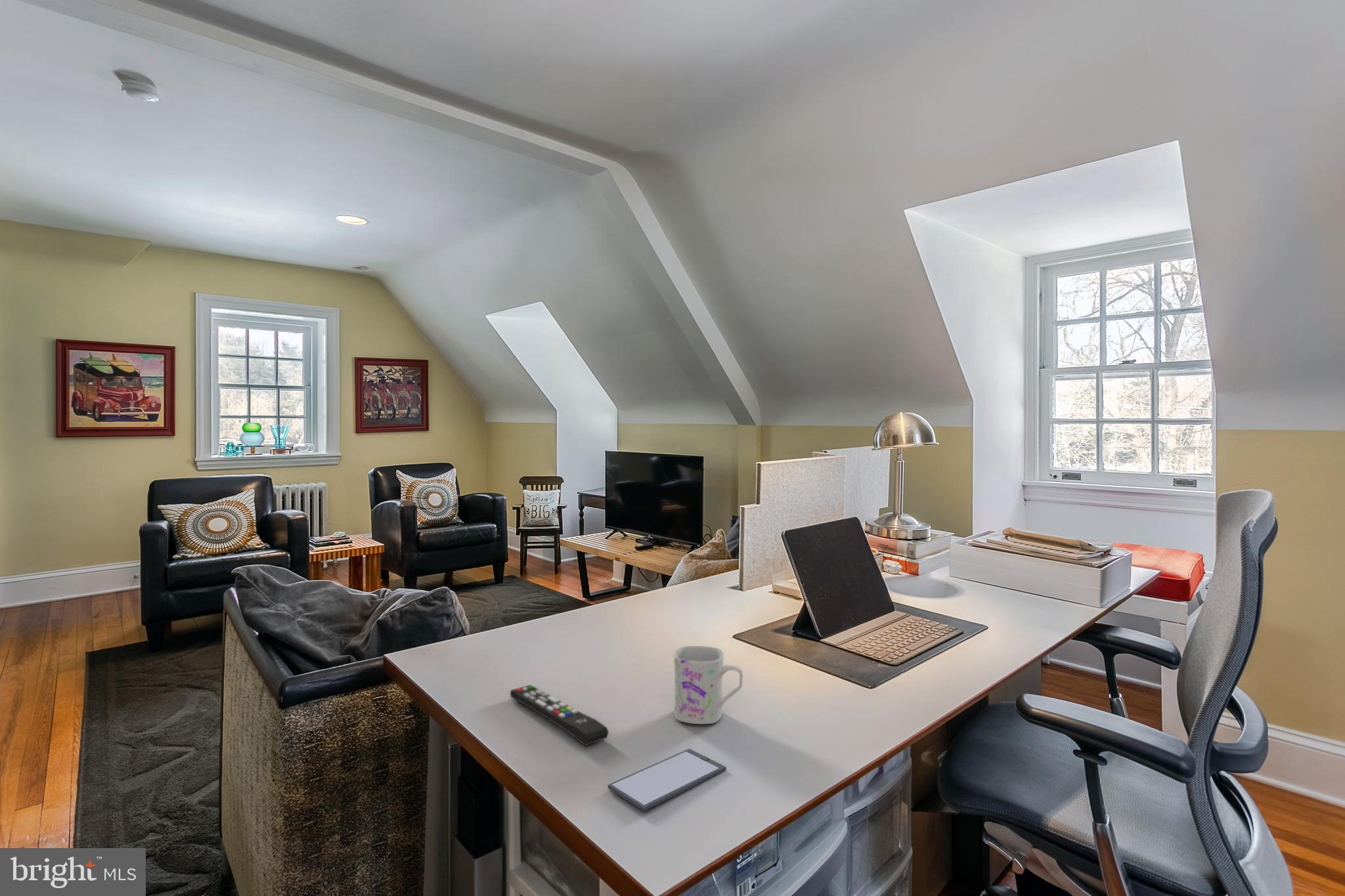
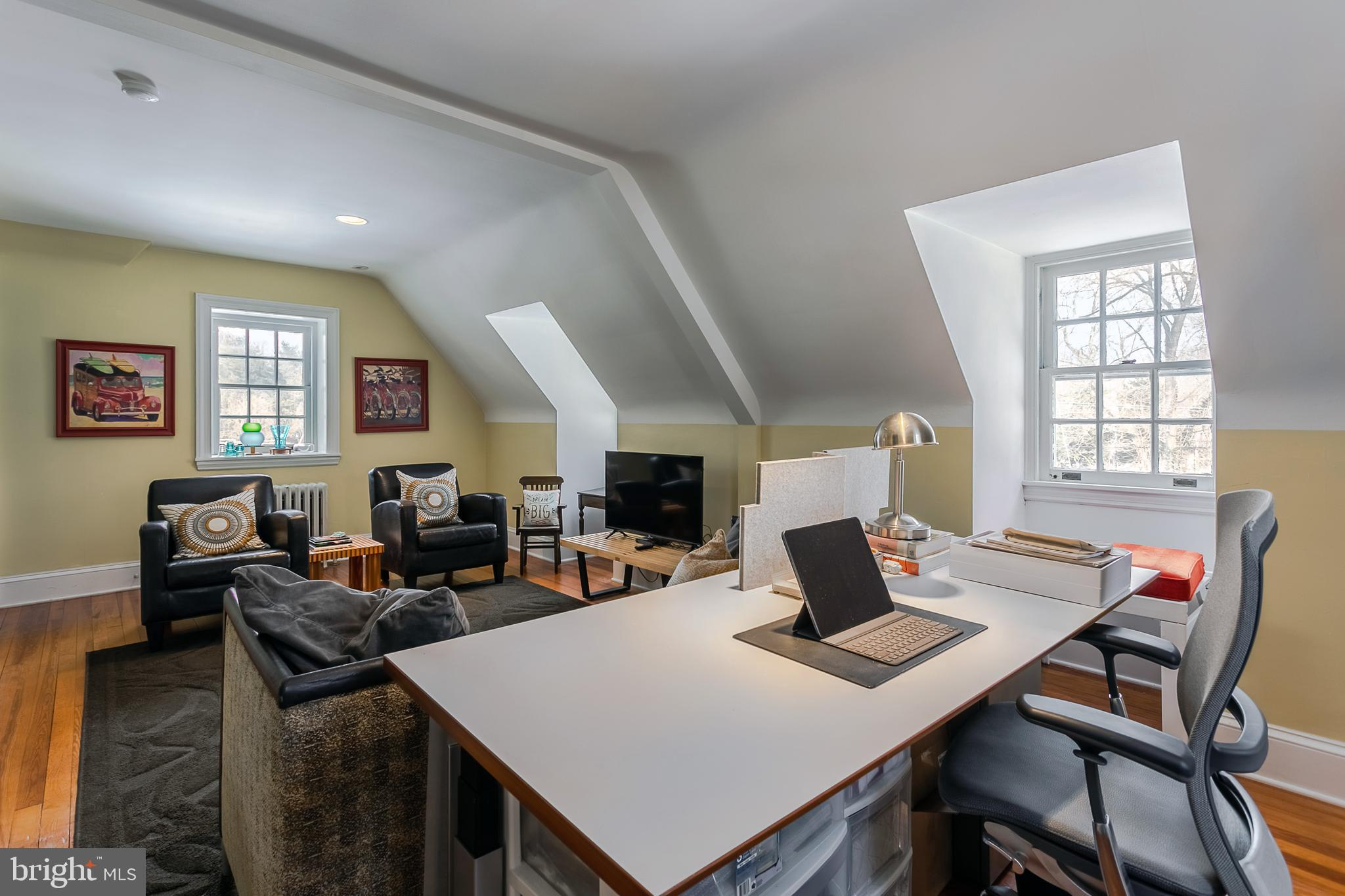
- remote control (556, 712)
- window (668, 777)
- mug (707, 685)
